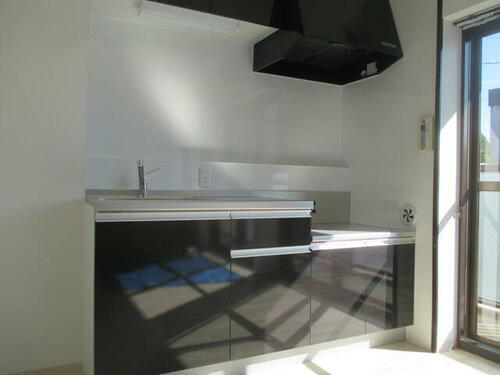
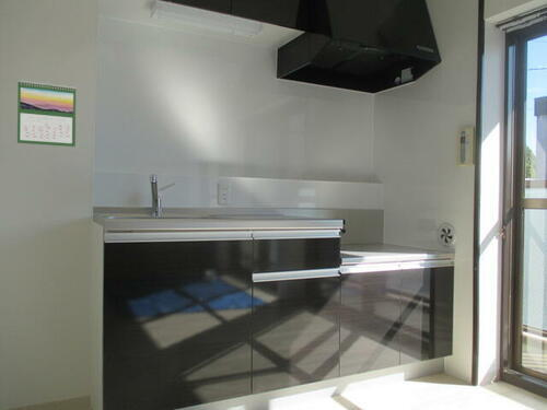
+ calendar (47, 114)
